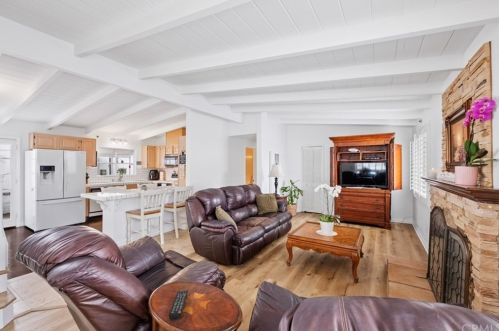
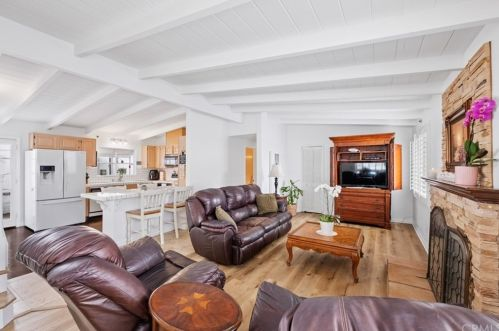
- remote control (179, 303)
